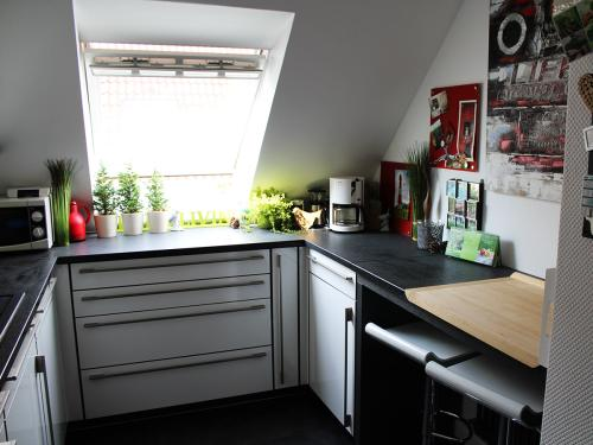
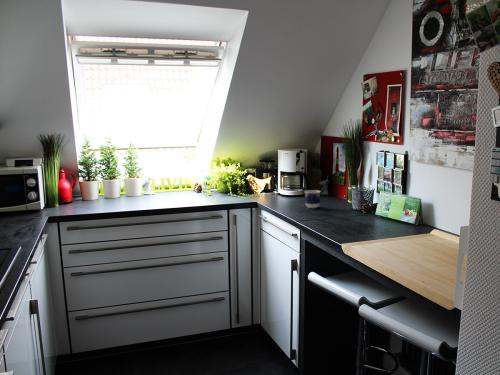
+ cup (312, 199)
